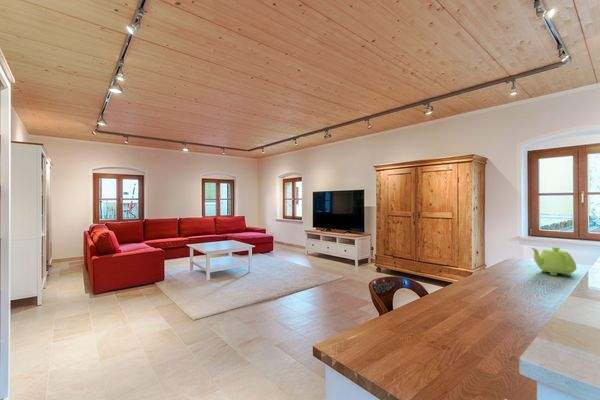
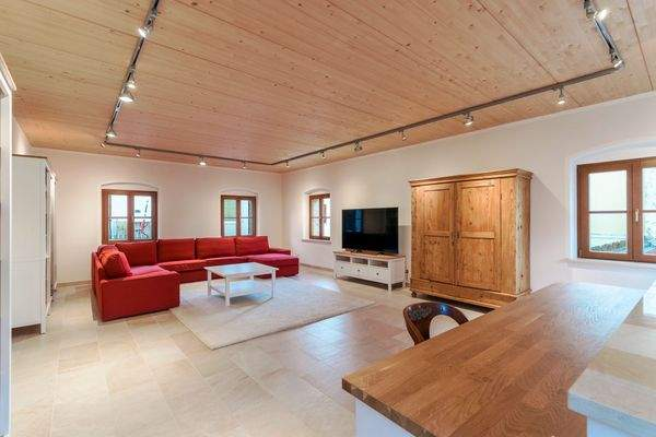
- teapot (551, 260)
